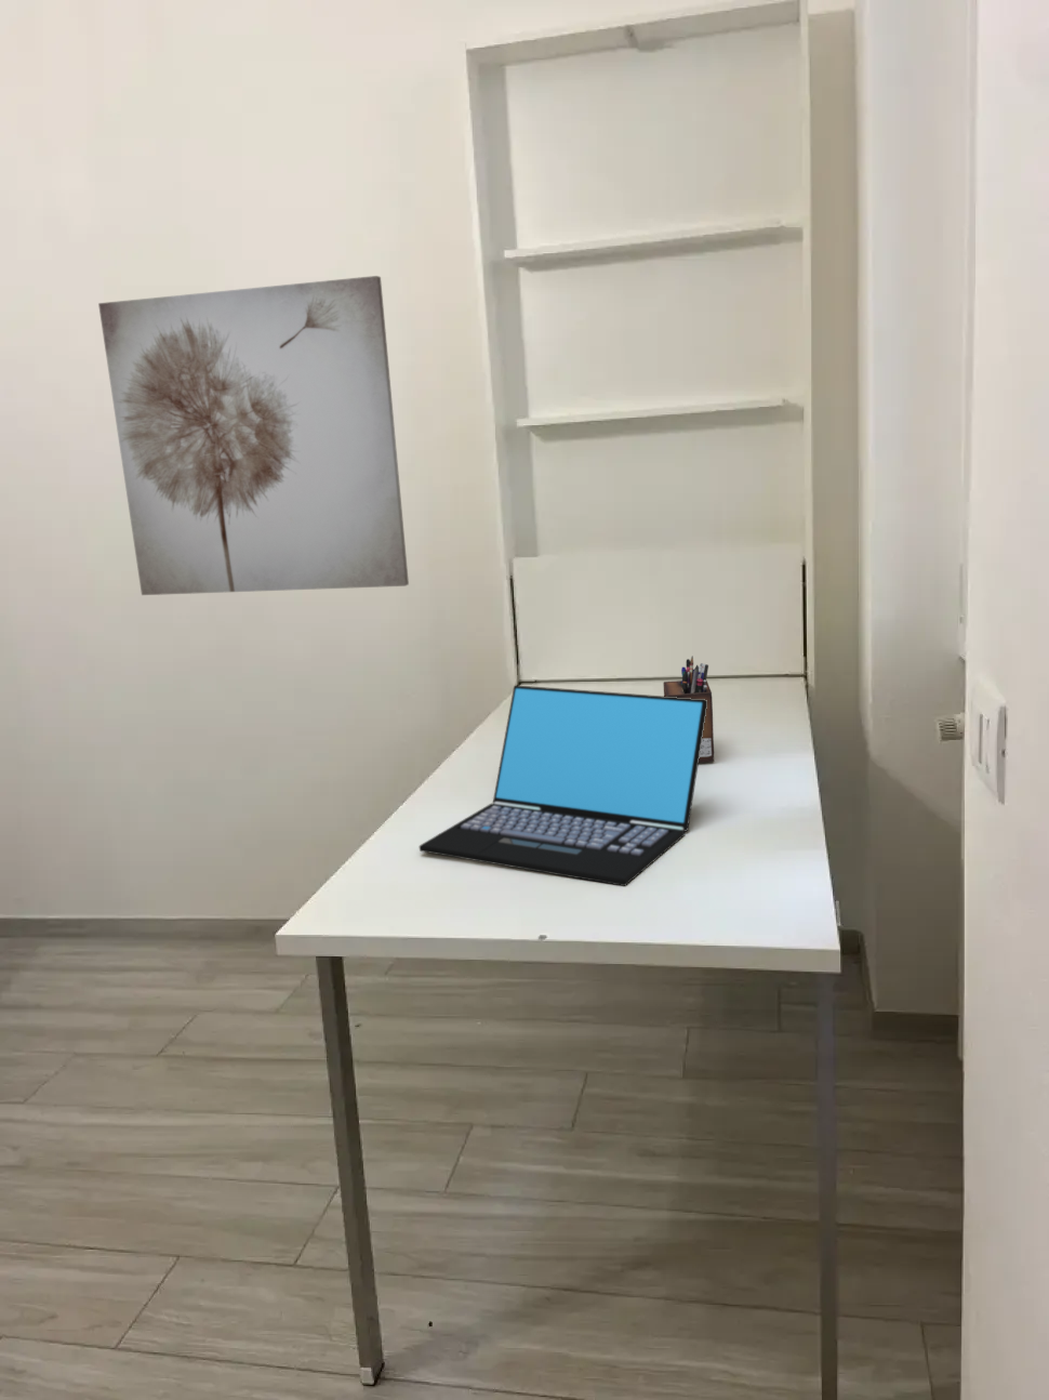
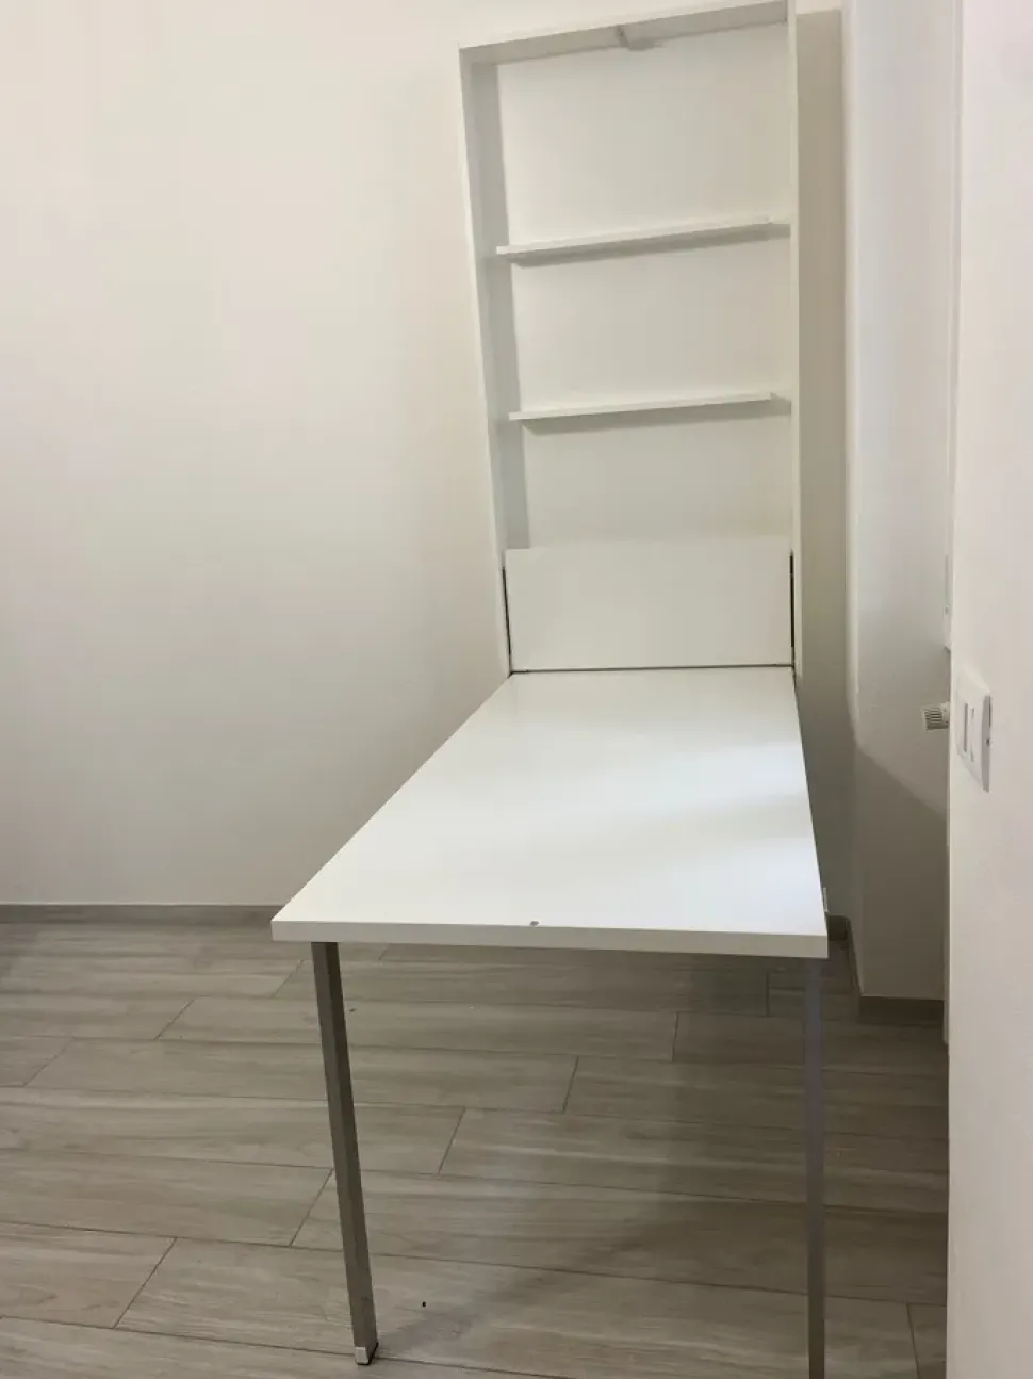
- wall art (255, 444)
- laptop (564, 775)
- desk organizer (691, 698)
